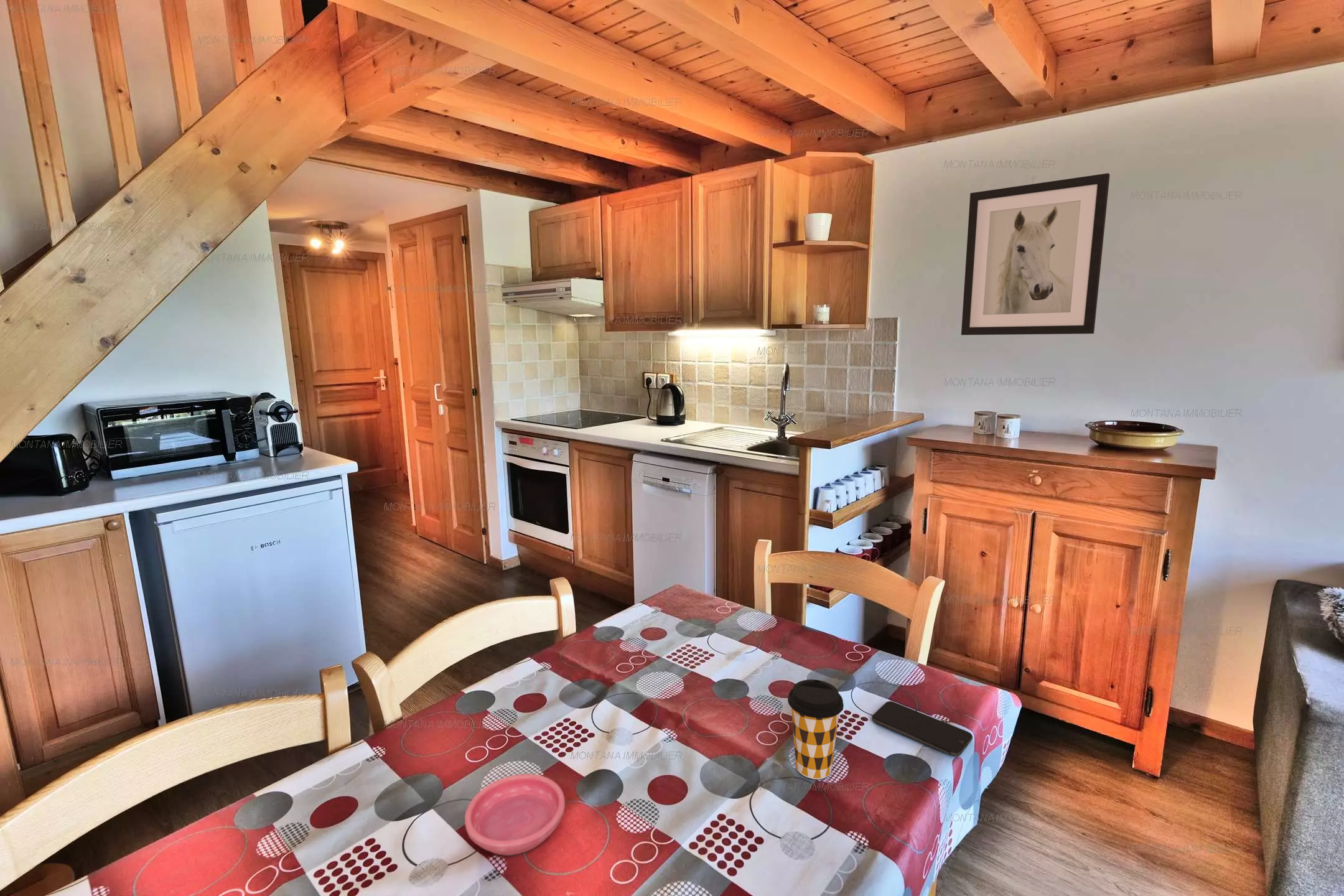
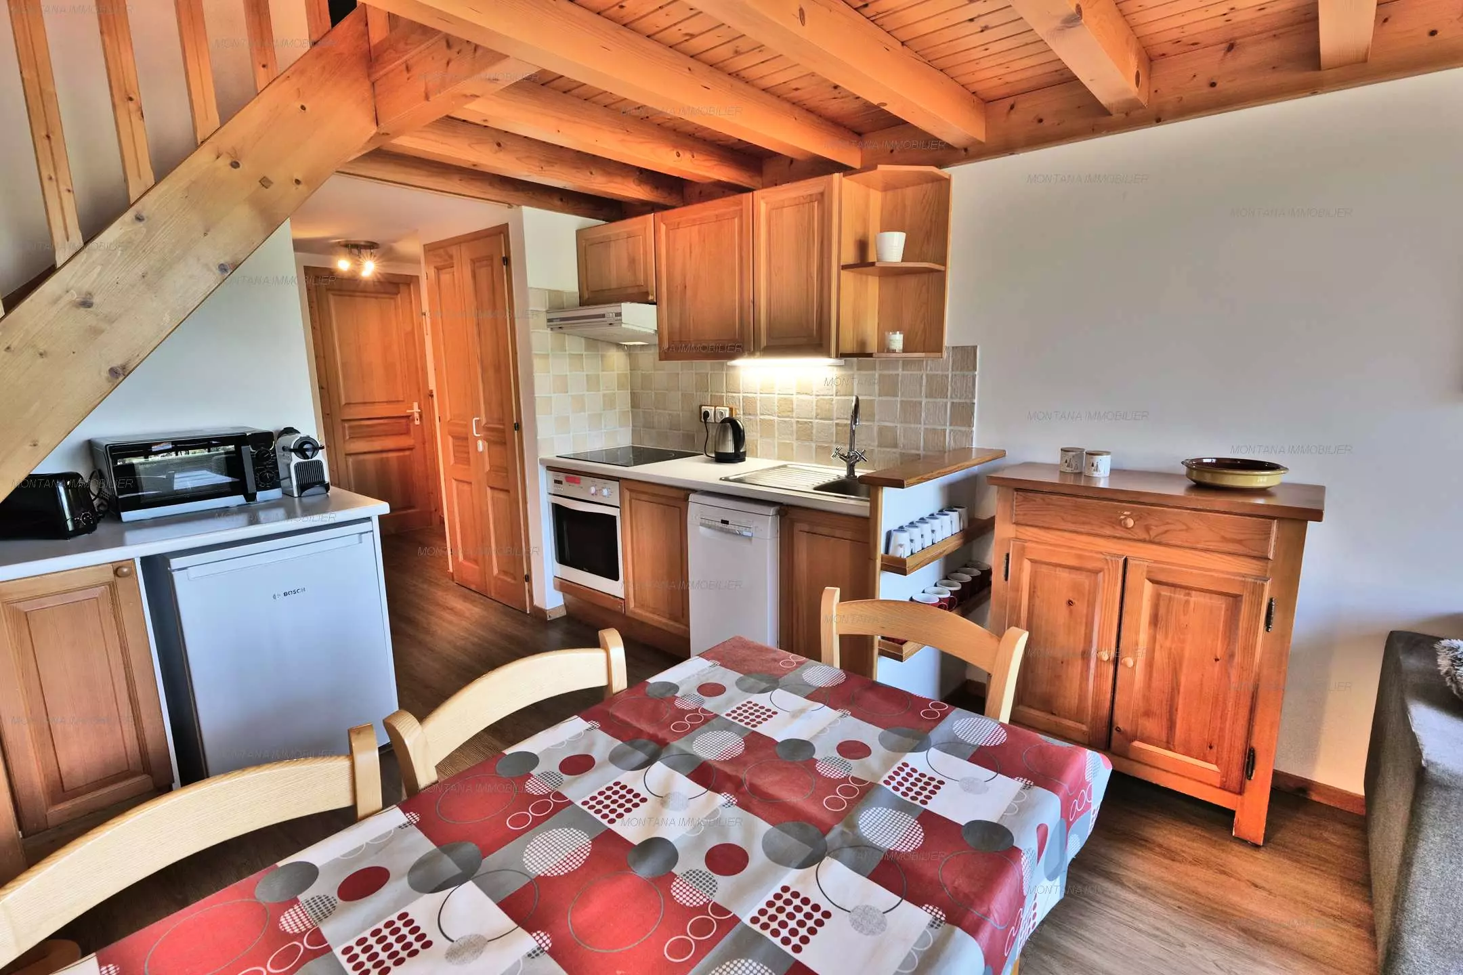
- smartphone (920, 727)
- wall art (1030, 261)
- saucer (516, 816)
- coffee cup (814, 729)
